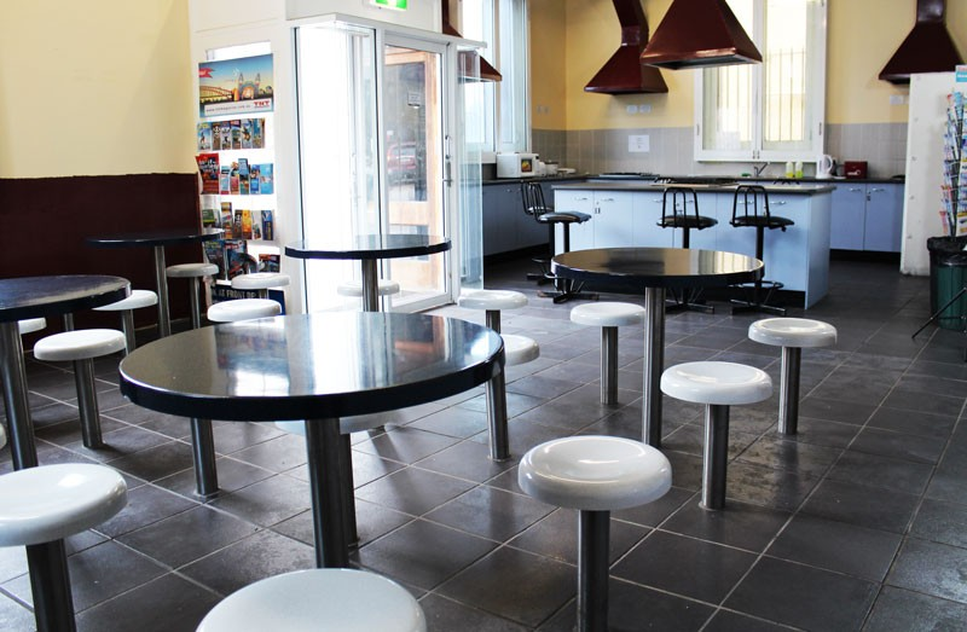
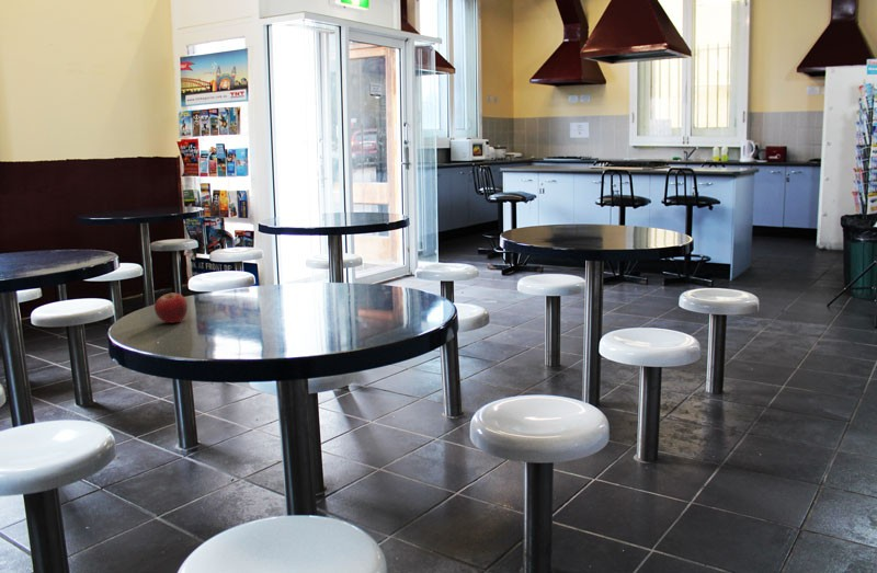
+ fruit (171, 307)
